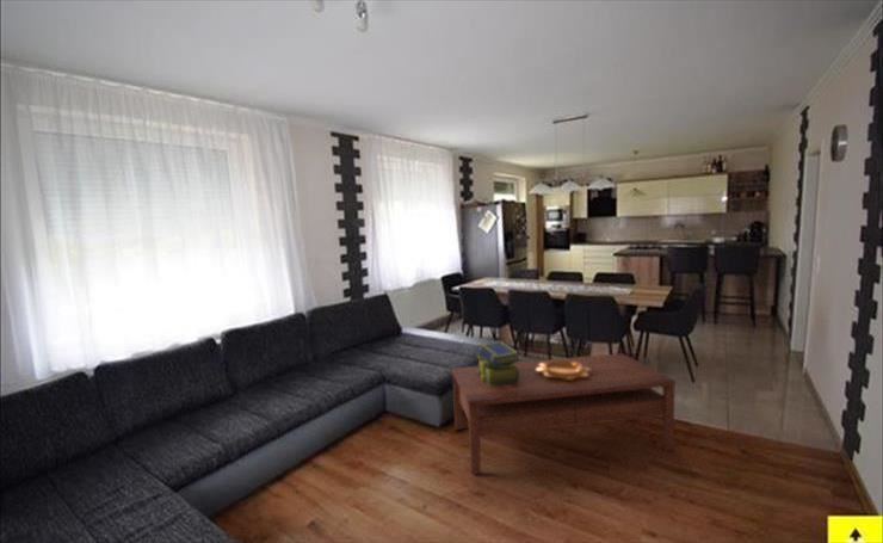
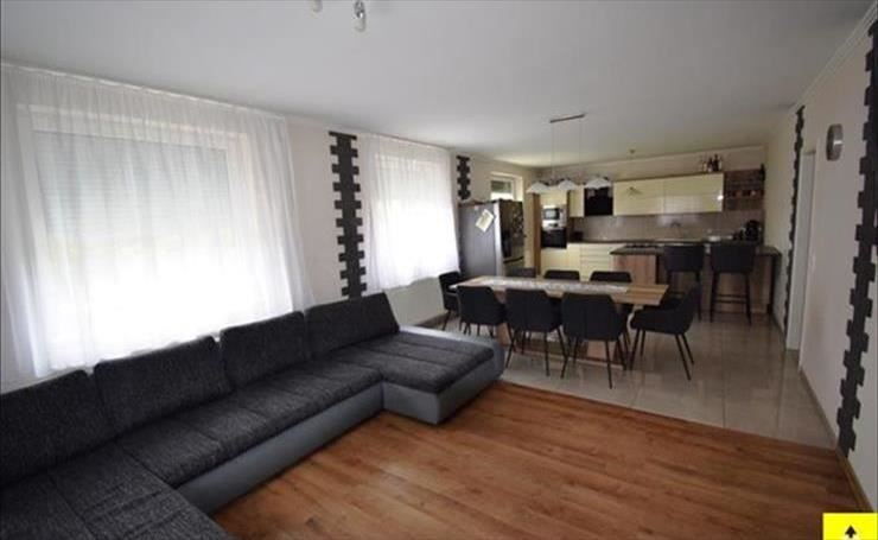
- coffee table (556, 406)
- decorative bowl (563, 369)
- stack of books (499, 362)
